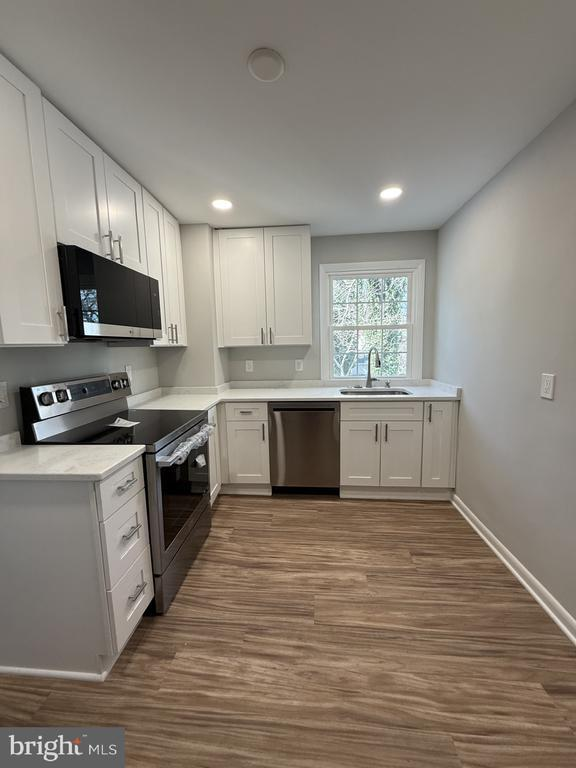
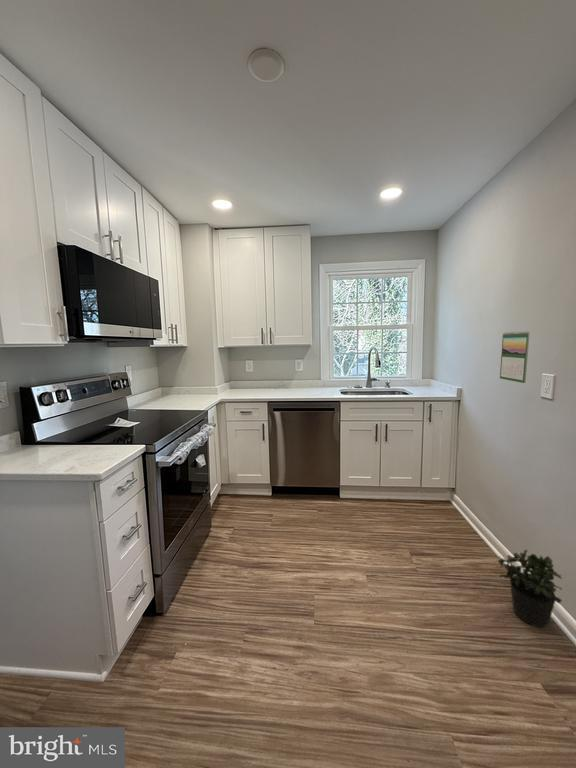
+ calendar (513, 356)
+ potted plant (533, 586)
